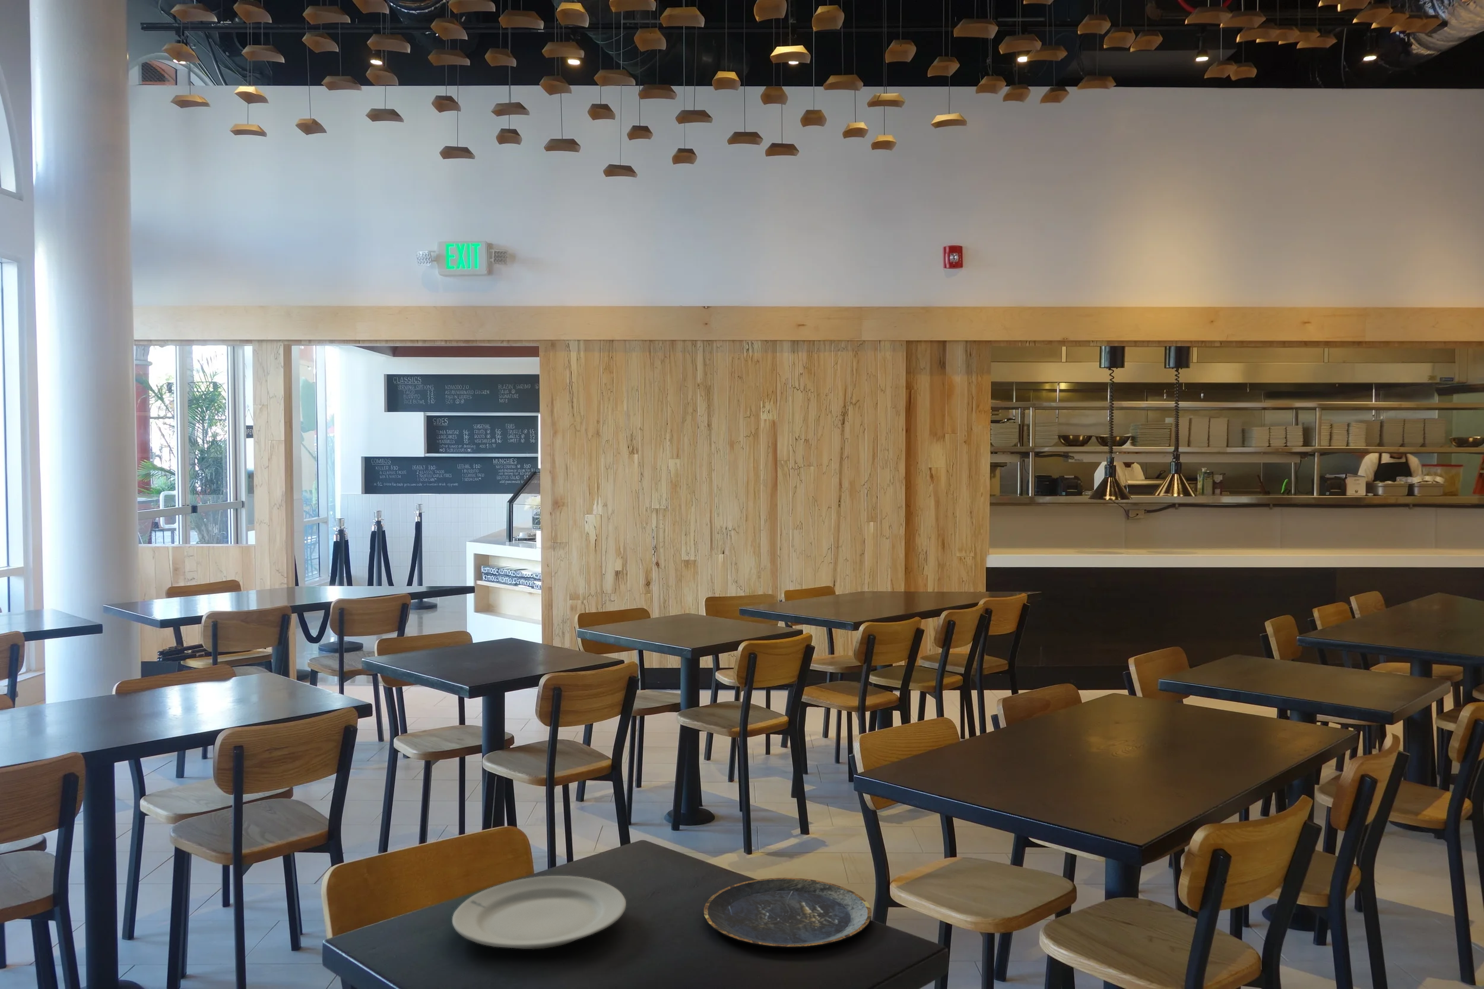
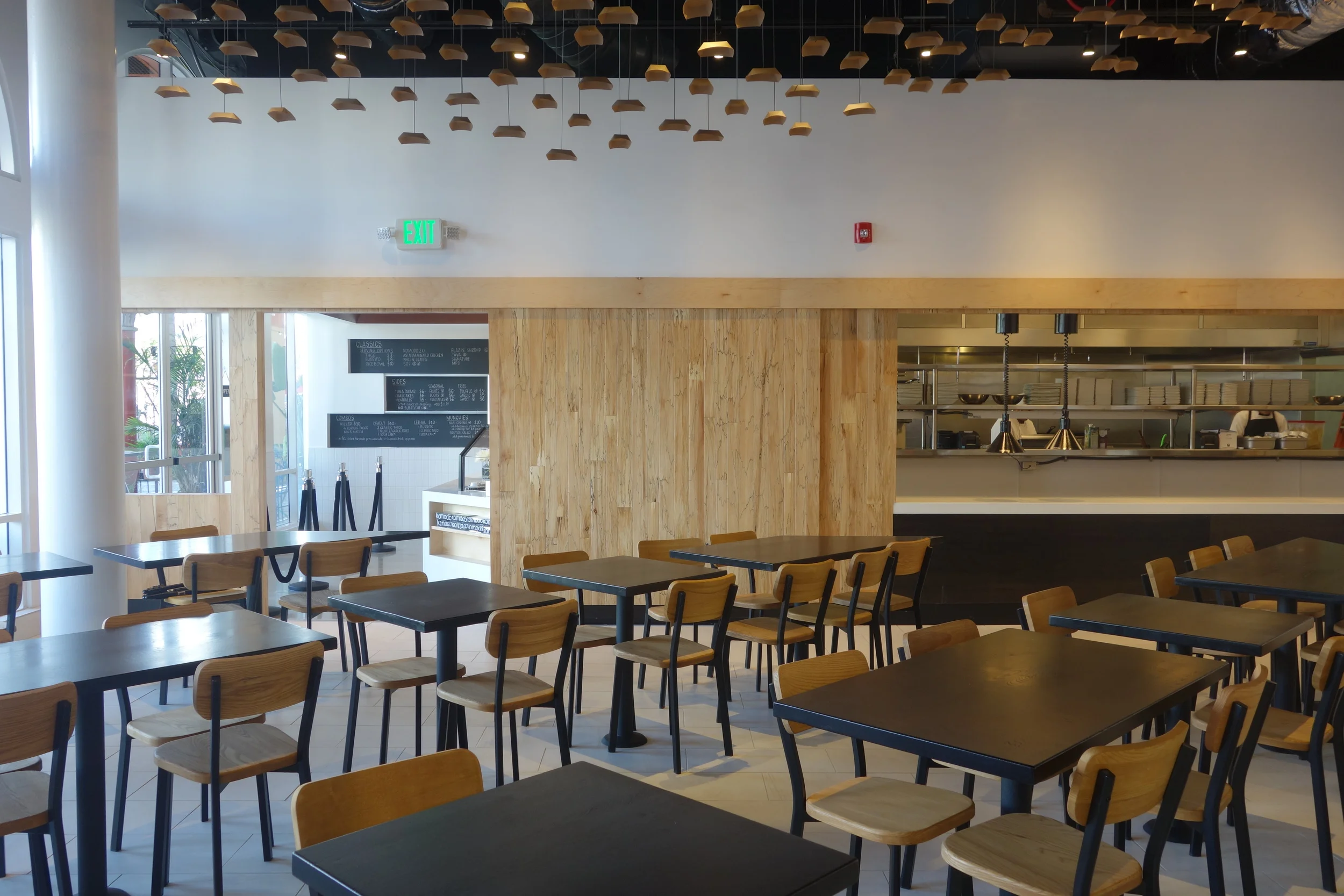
- plate (787, 913)
- chinaware (540, 916)
